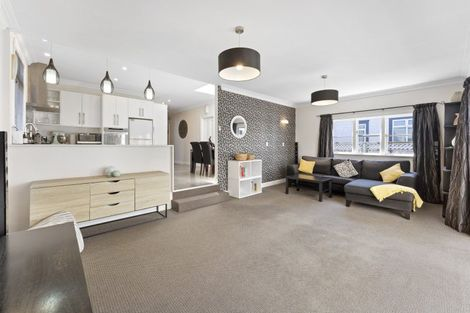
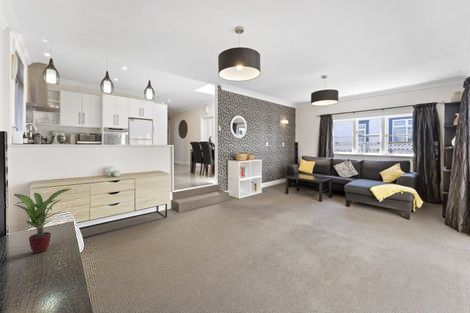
+ potted plant (45, 221)
